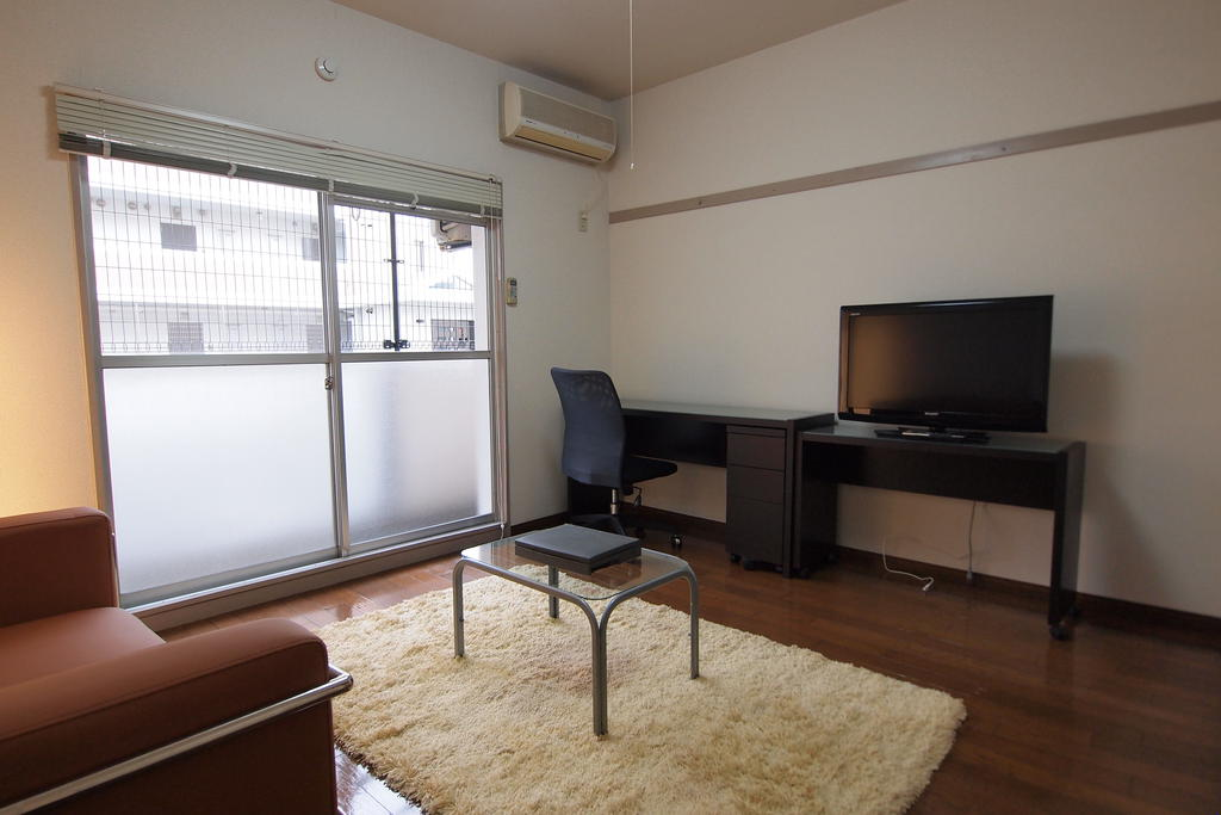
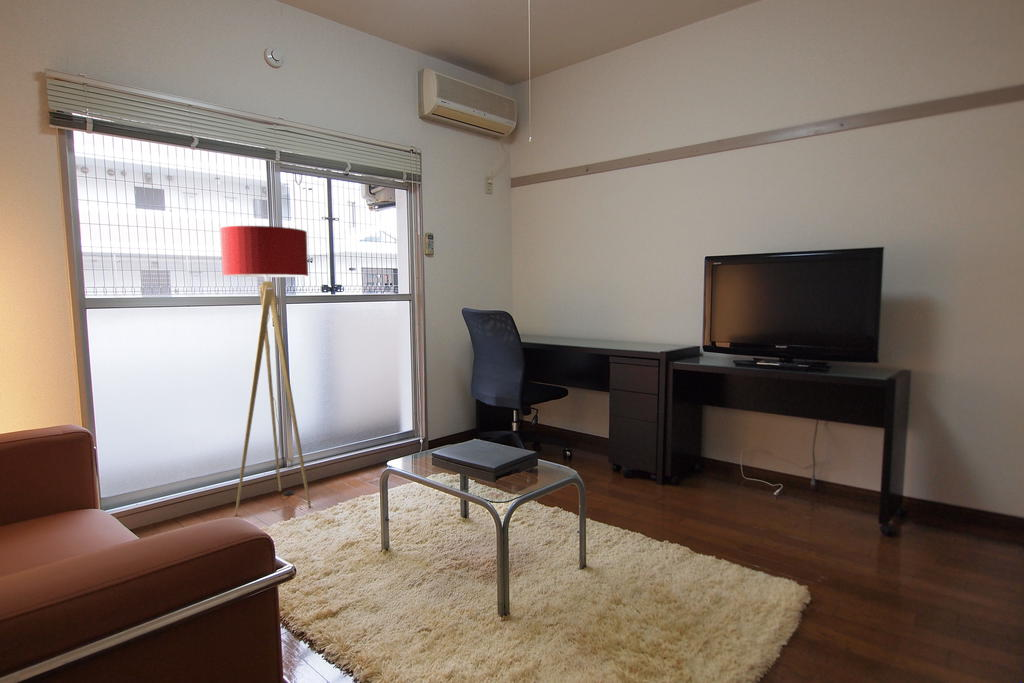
+ floor lamp (270, 369)
